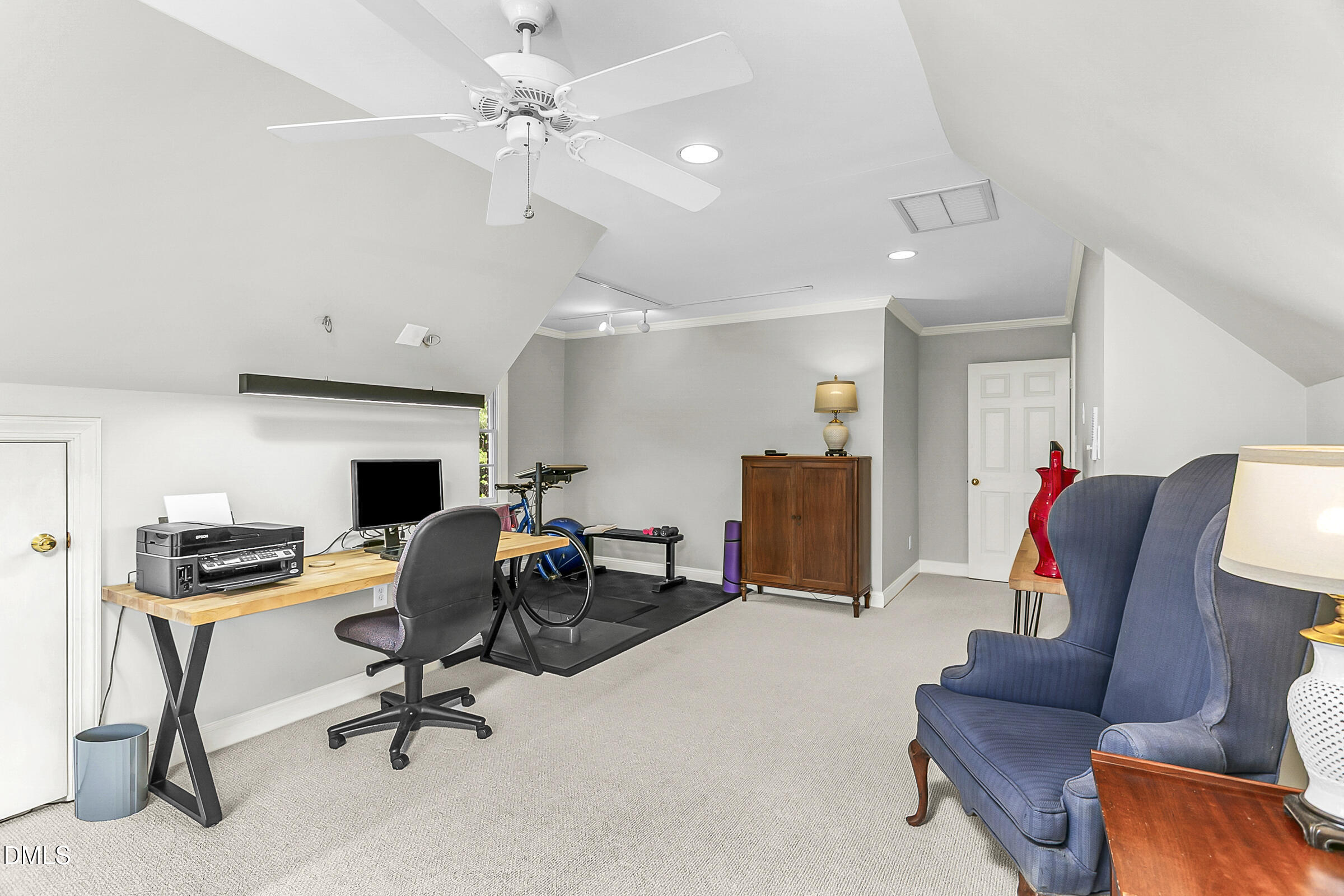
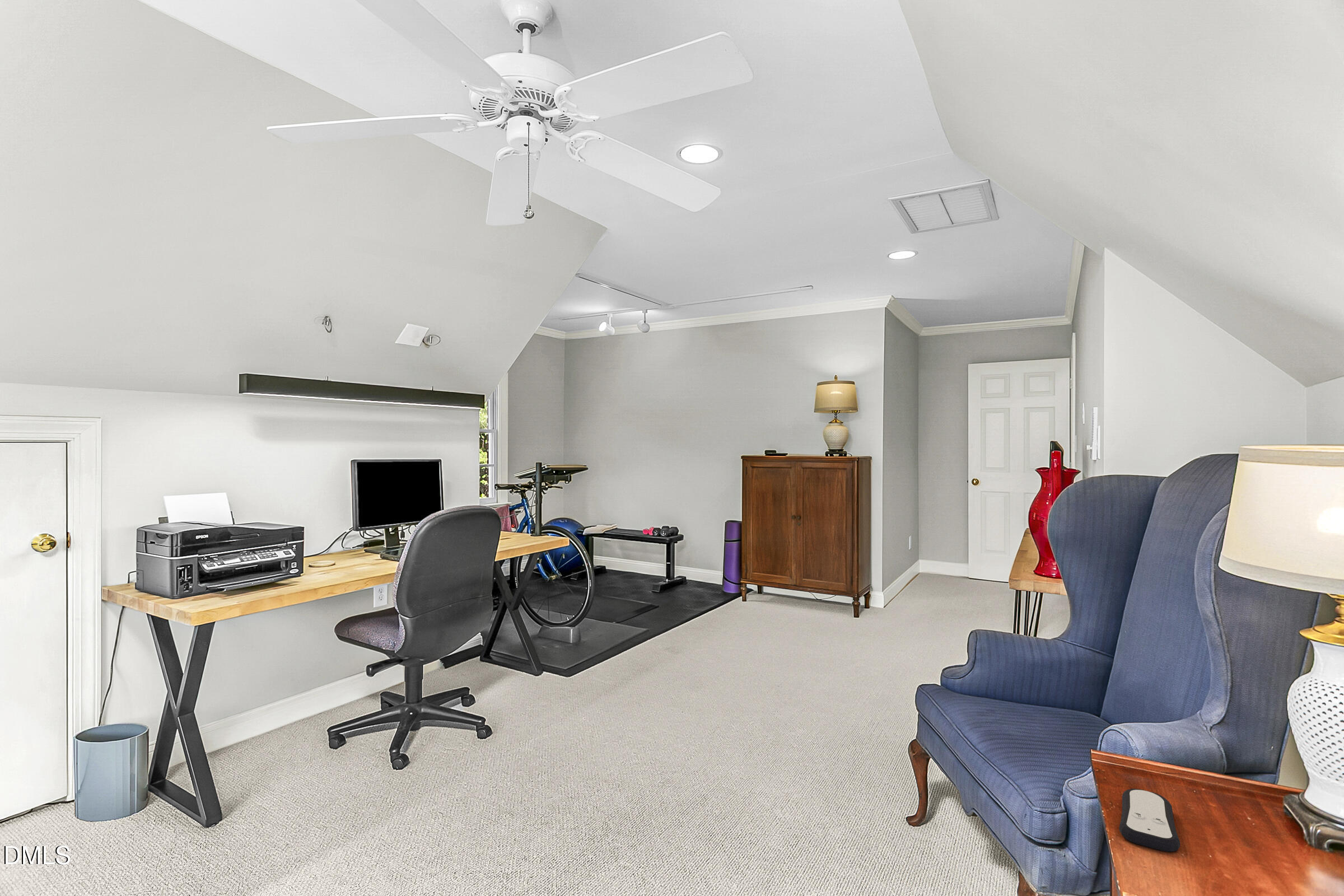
+ remote control (1147, 816)
